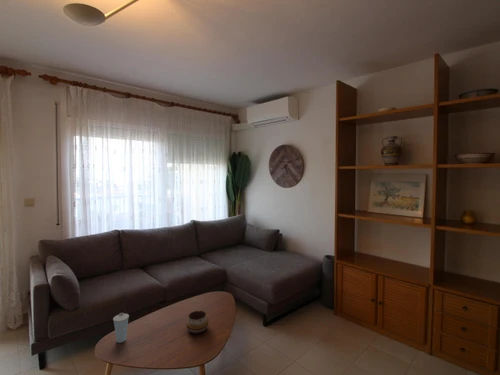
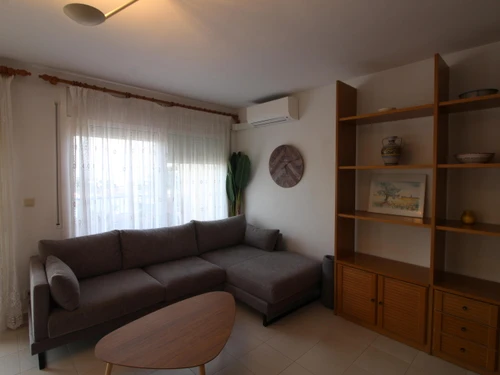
- cup (121, 327)
- decorative bowl (197, 322)
